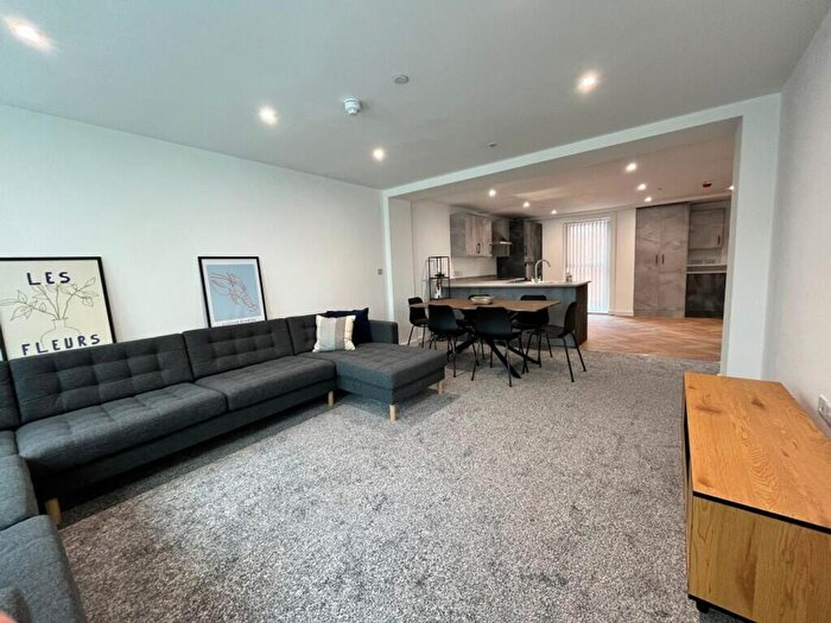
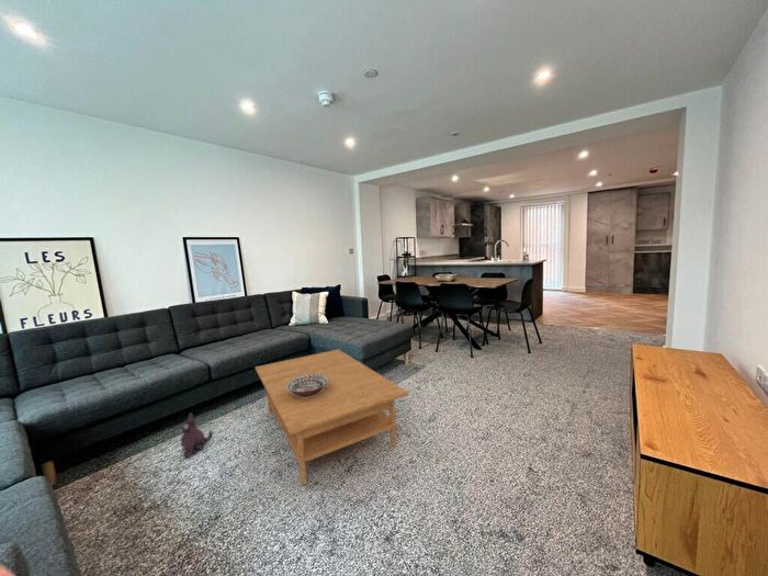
+ decorative bowl (307, 386)
+ plush toy (195, 430)
+ coffee table (323, 403)
